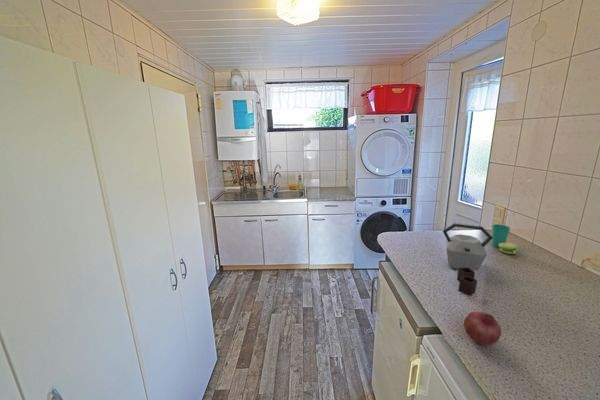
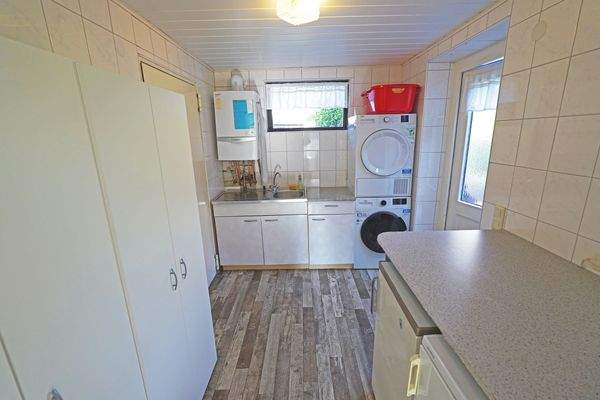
- kettle (466, 254)
- fruit (482, 325)
- cup (504, 239)
